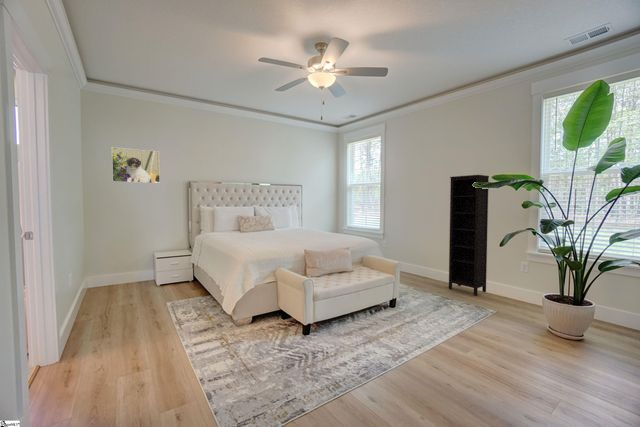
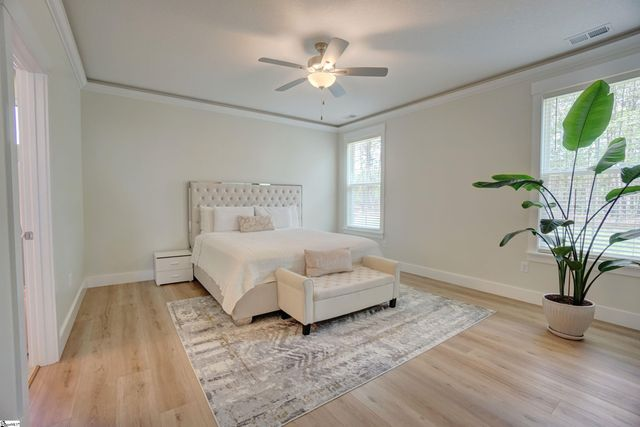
- bookcase (468, 233)
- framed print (136, 166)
